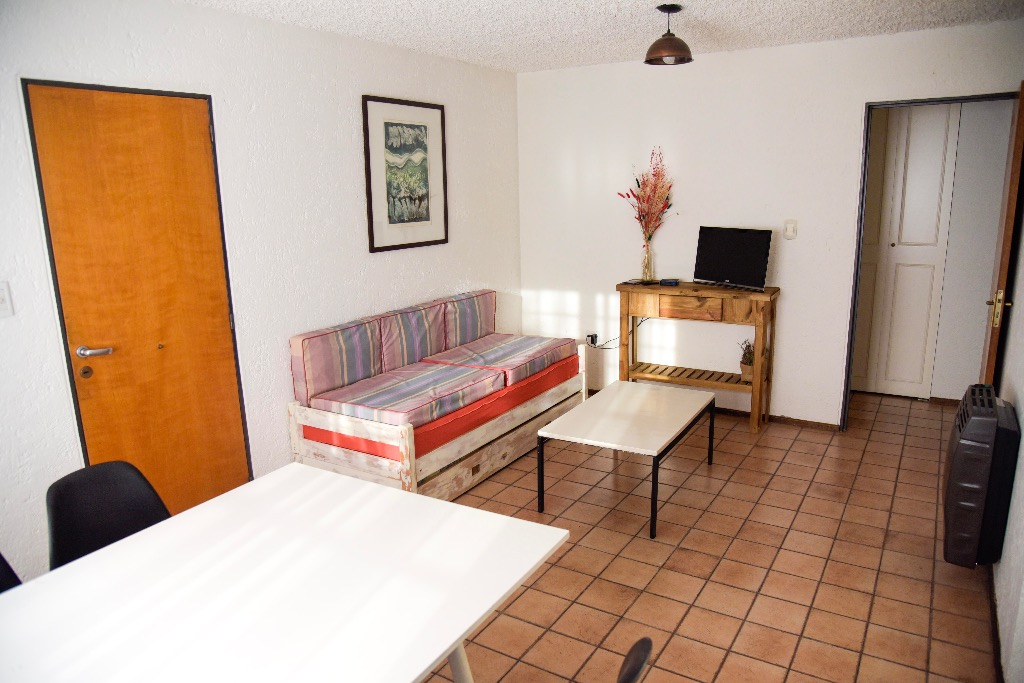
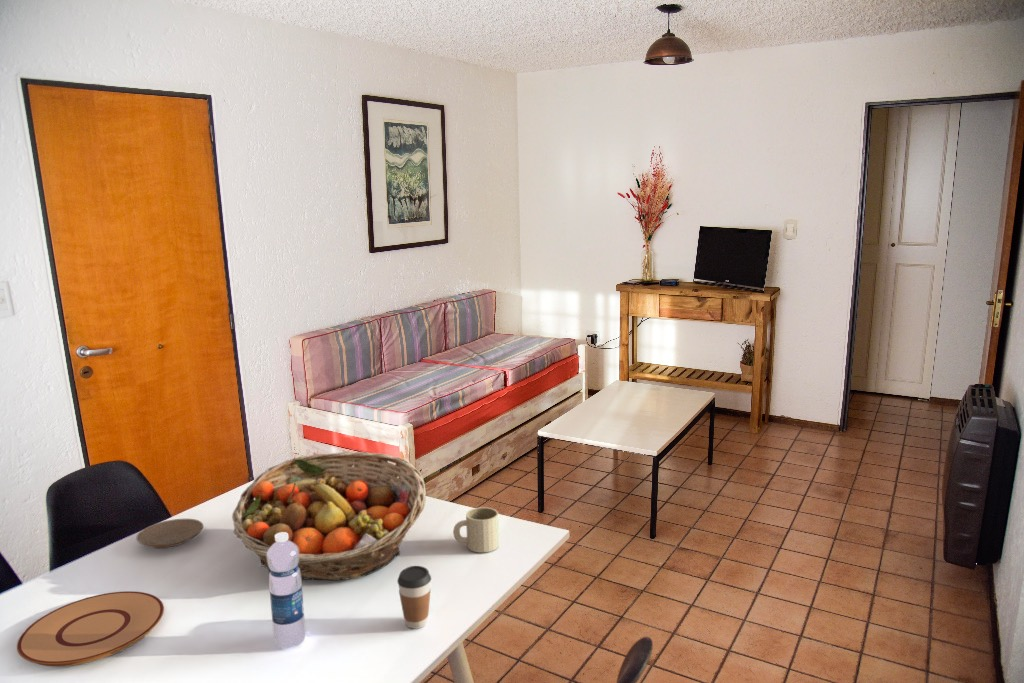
+ plate (93, 627)
+ water bottle (285, 588)
+ coffee cup (415, 598)
+ fruit basket (331, 513)
+ mug (475, 529)
+ plate (170, 535)
